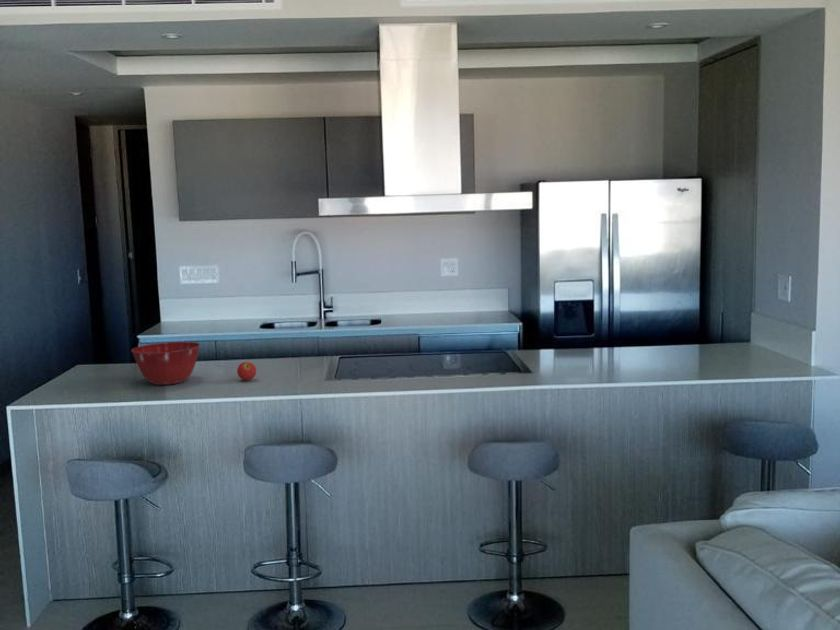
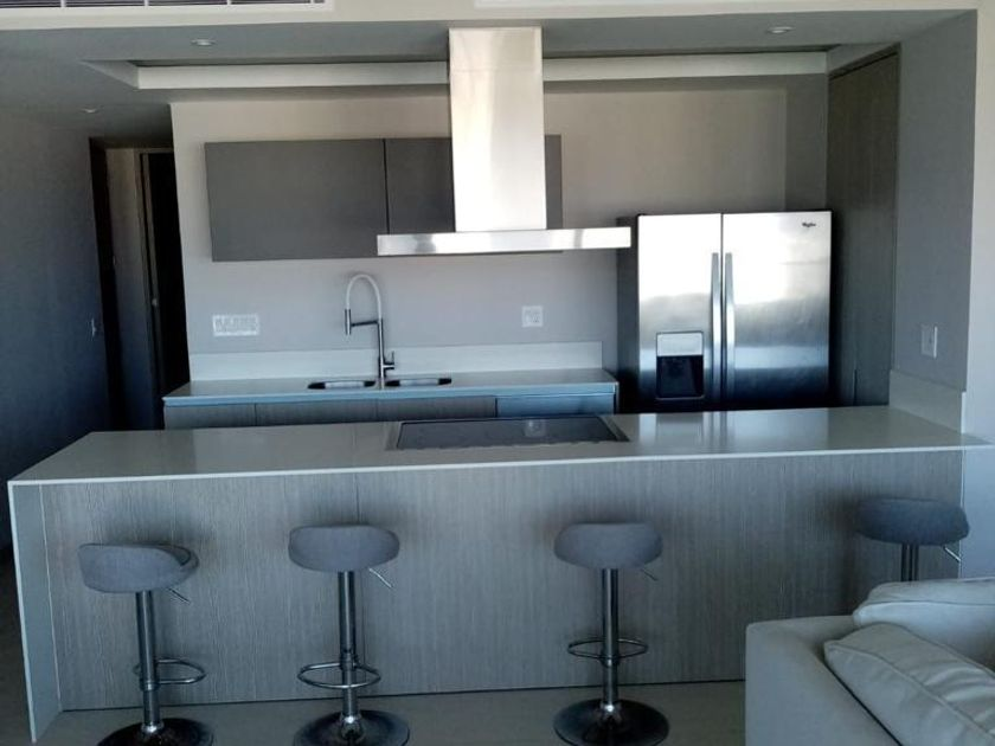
- mixing bowl (167, 364)
- fruit (246, 371)
